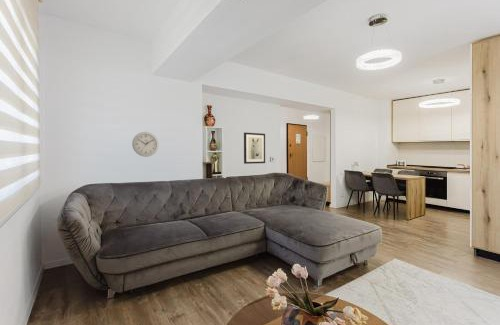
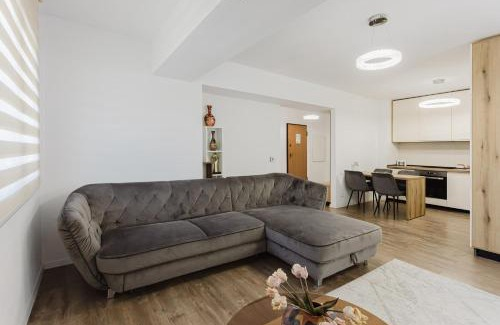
- wall art (254, 148)
- wall clock (145, 144)
